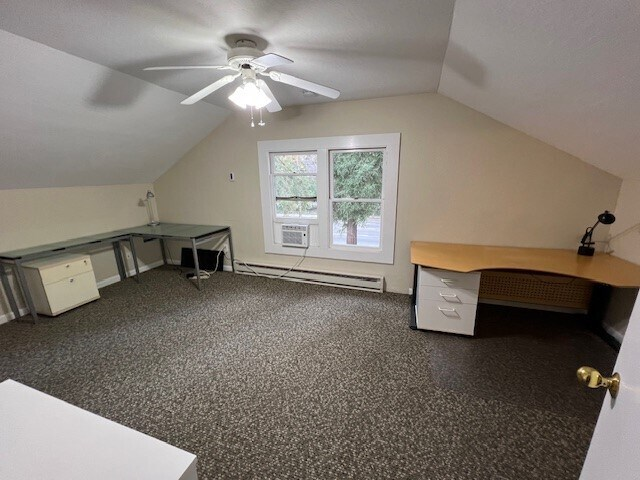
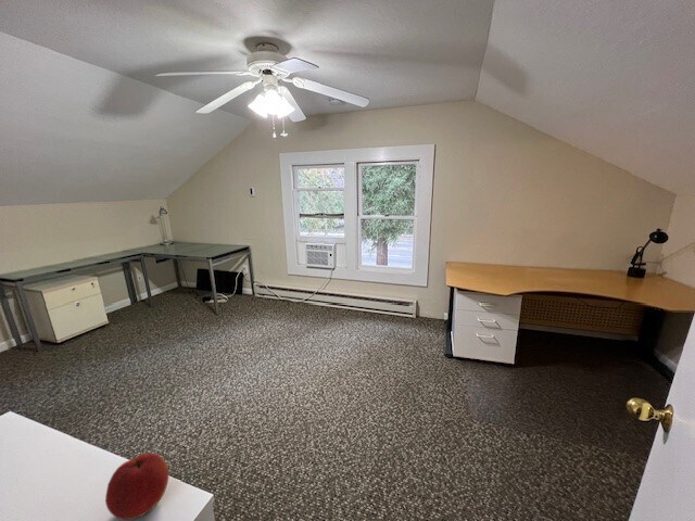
+ apple (138, 485)
